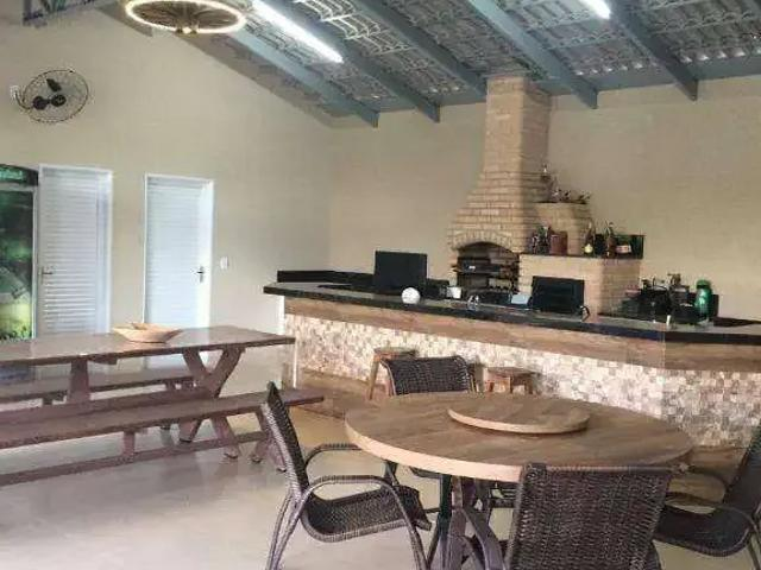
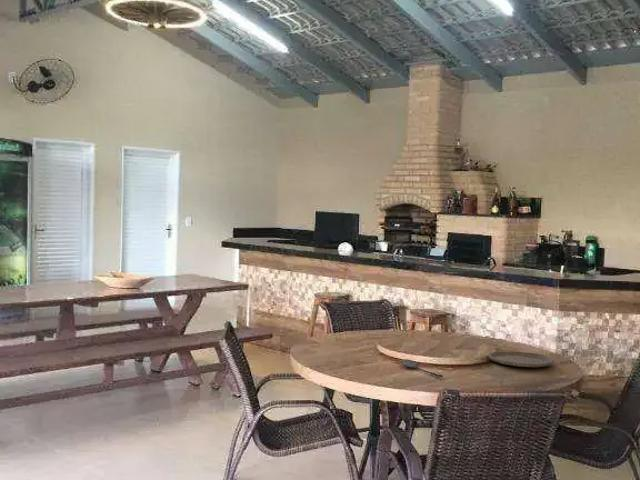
+ spoon (421, 369)
+ plate (520, 359)
